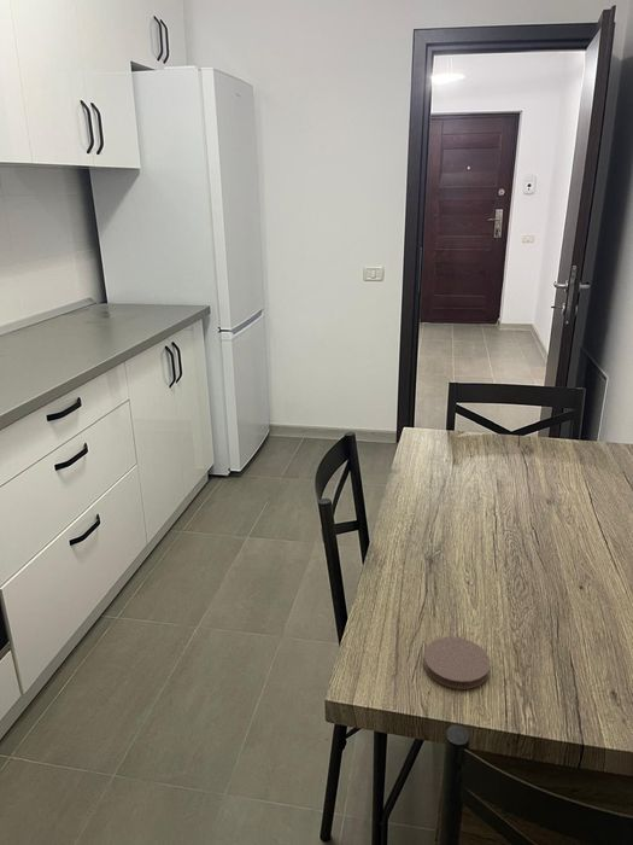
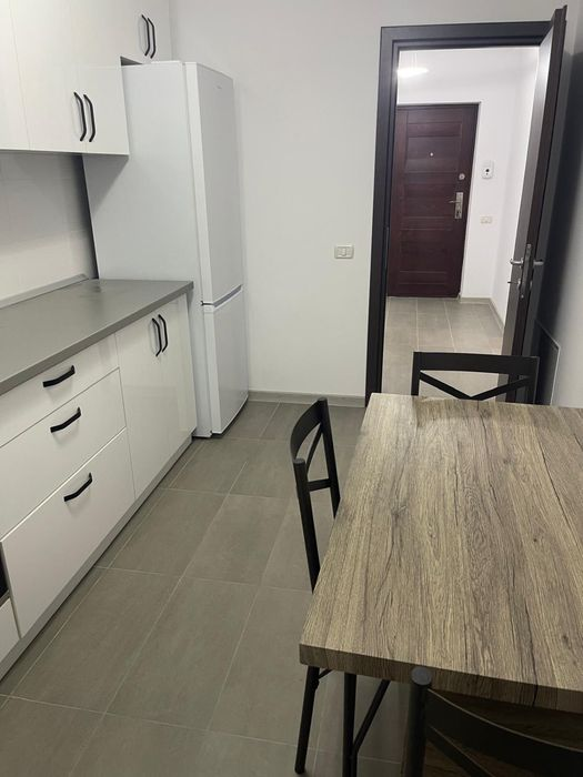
- coaster (456, 662)
